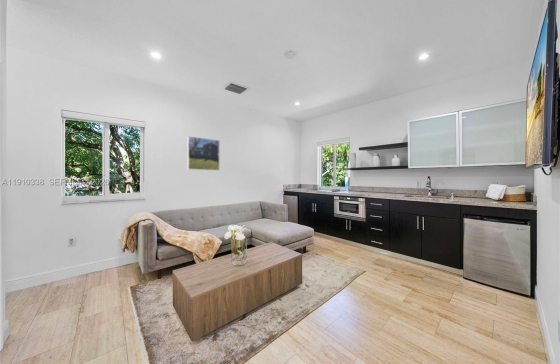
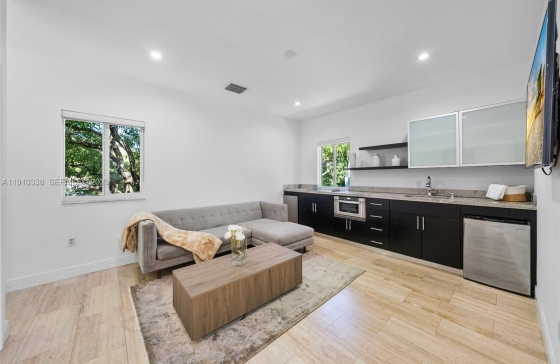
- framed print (204, 154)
